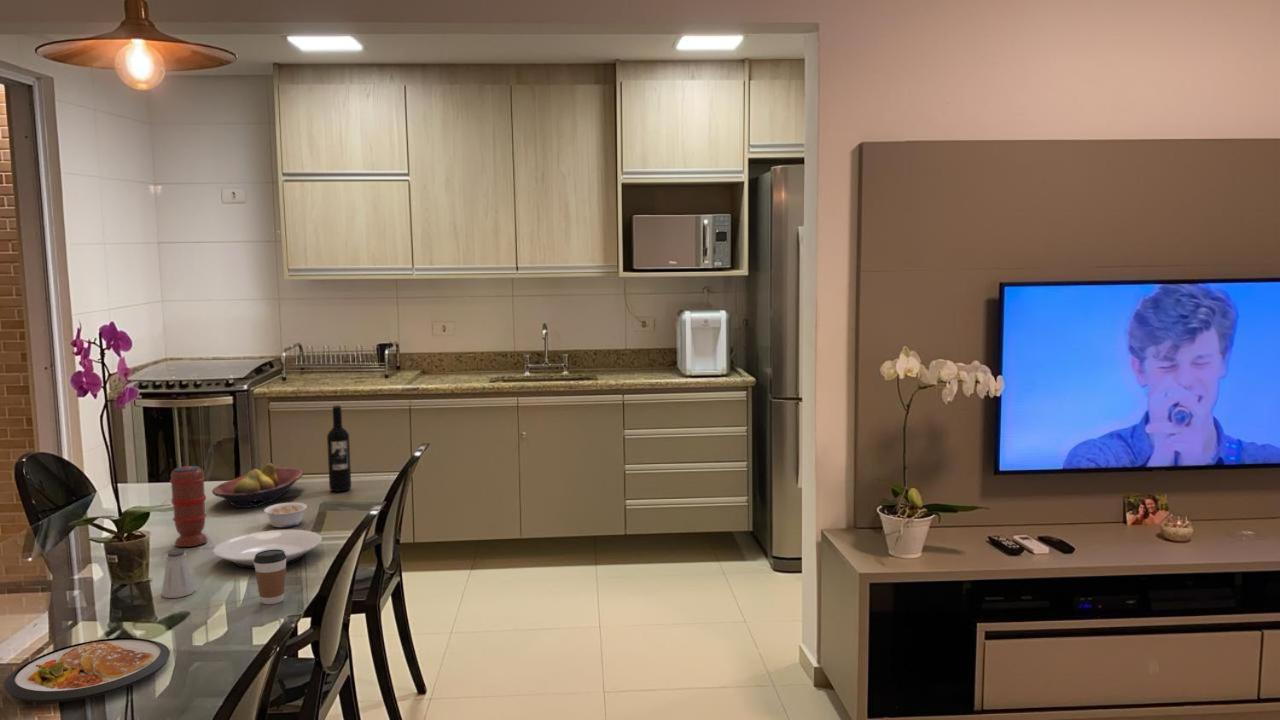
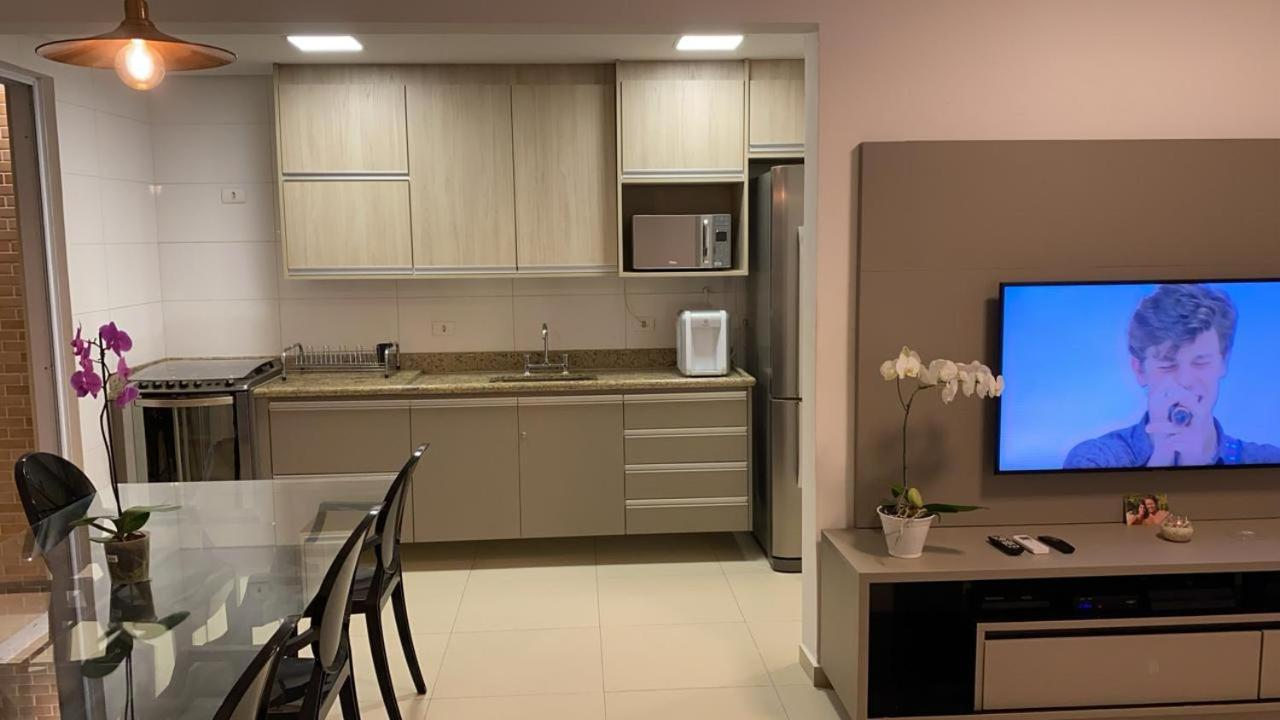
- dish (89, 663)
- legume (285, 514)
- plate (269, 549)
- coffee cup (271, 576)
- saltshaker (177, 572)
- wine bottle (338, 447)
- spice grinder (189, 505)
- fruit bowl (259, 482)
